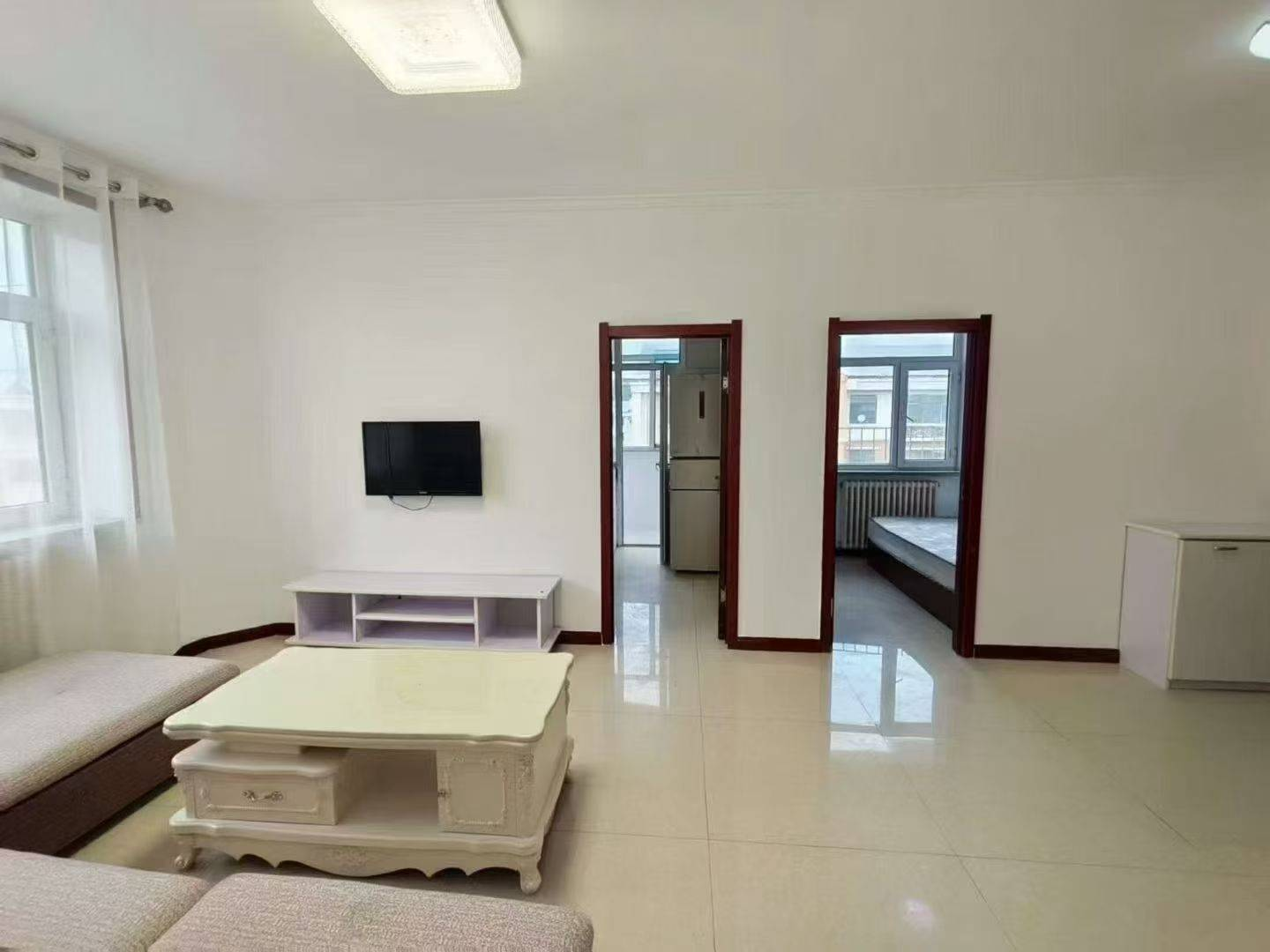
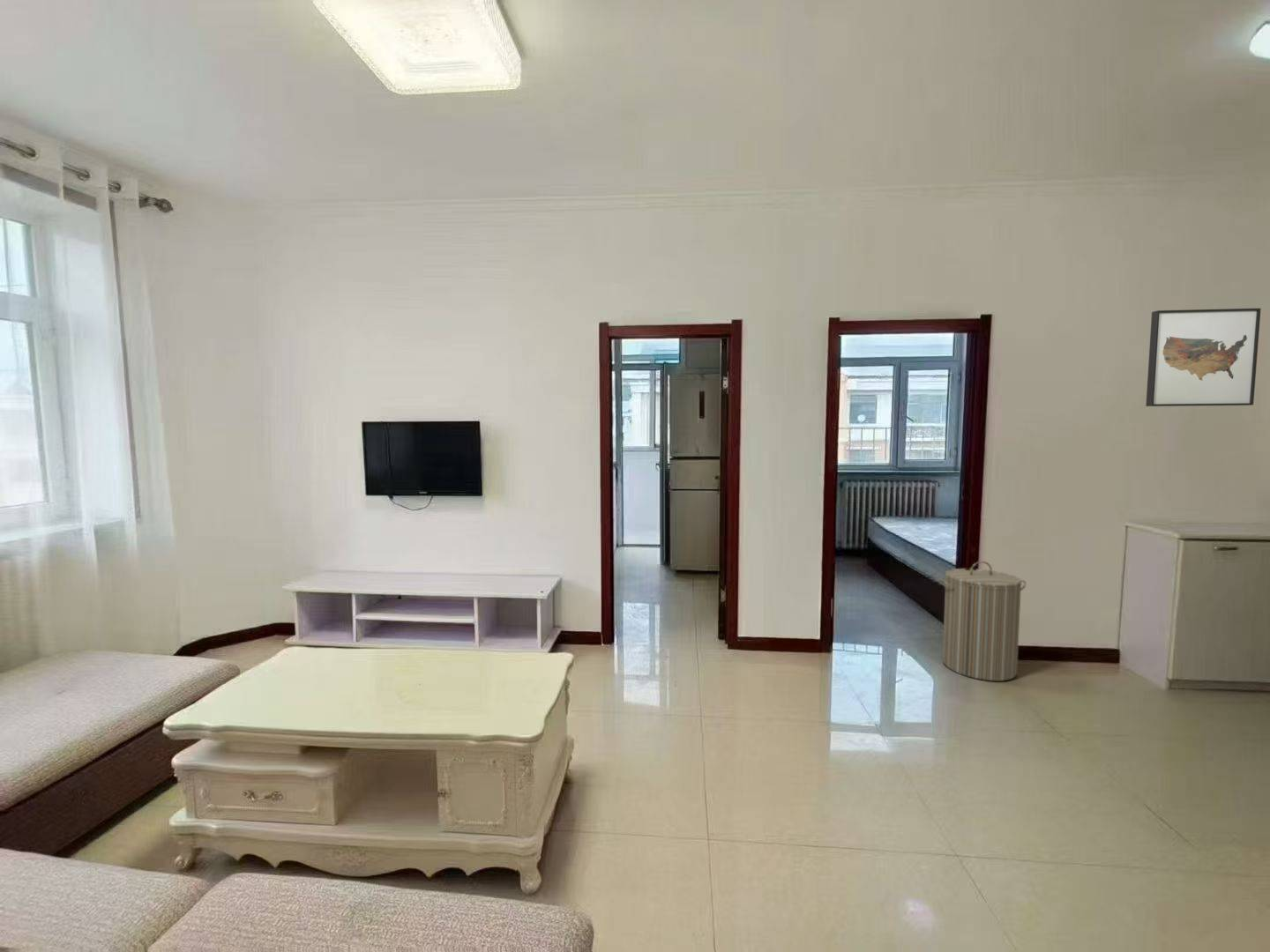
+ wall art (1202, 358)
+ laundry hamper (981, 614)
